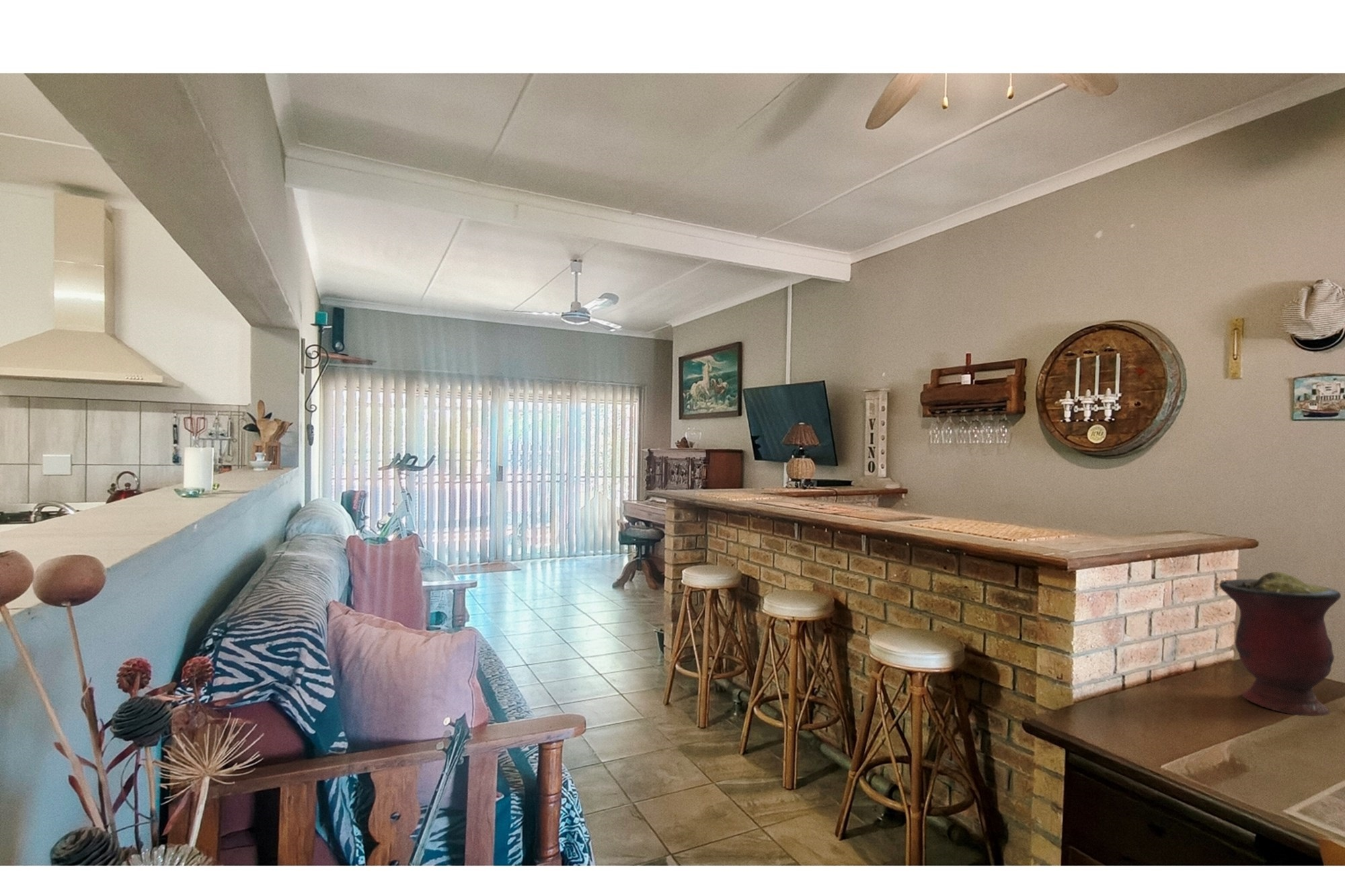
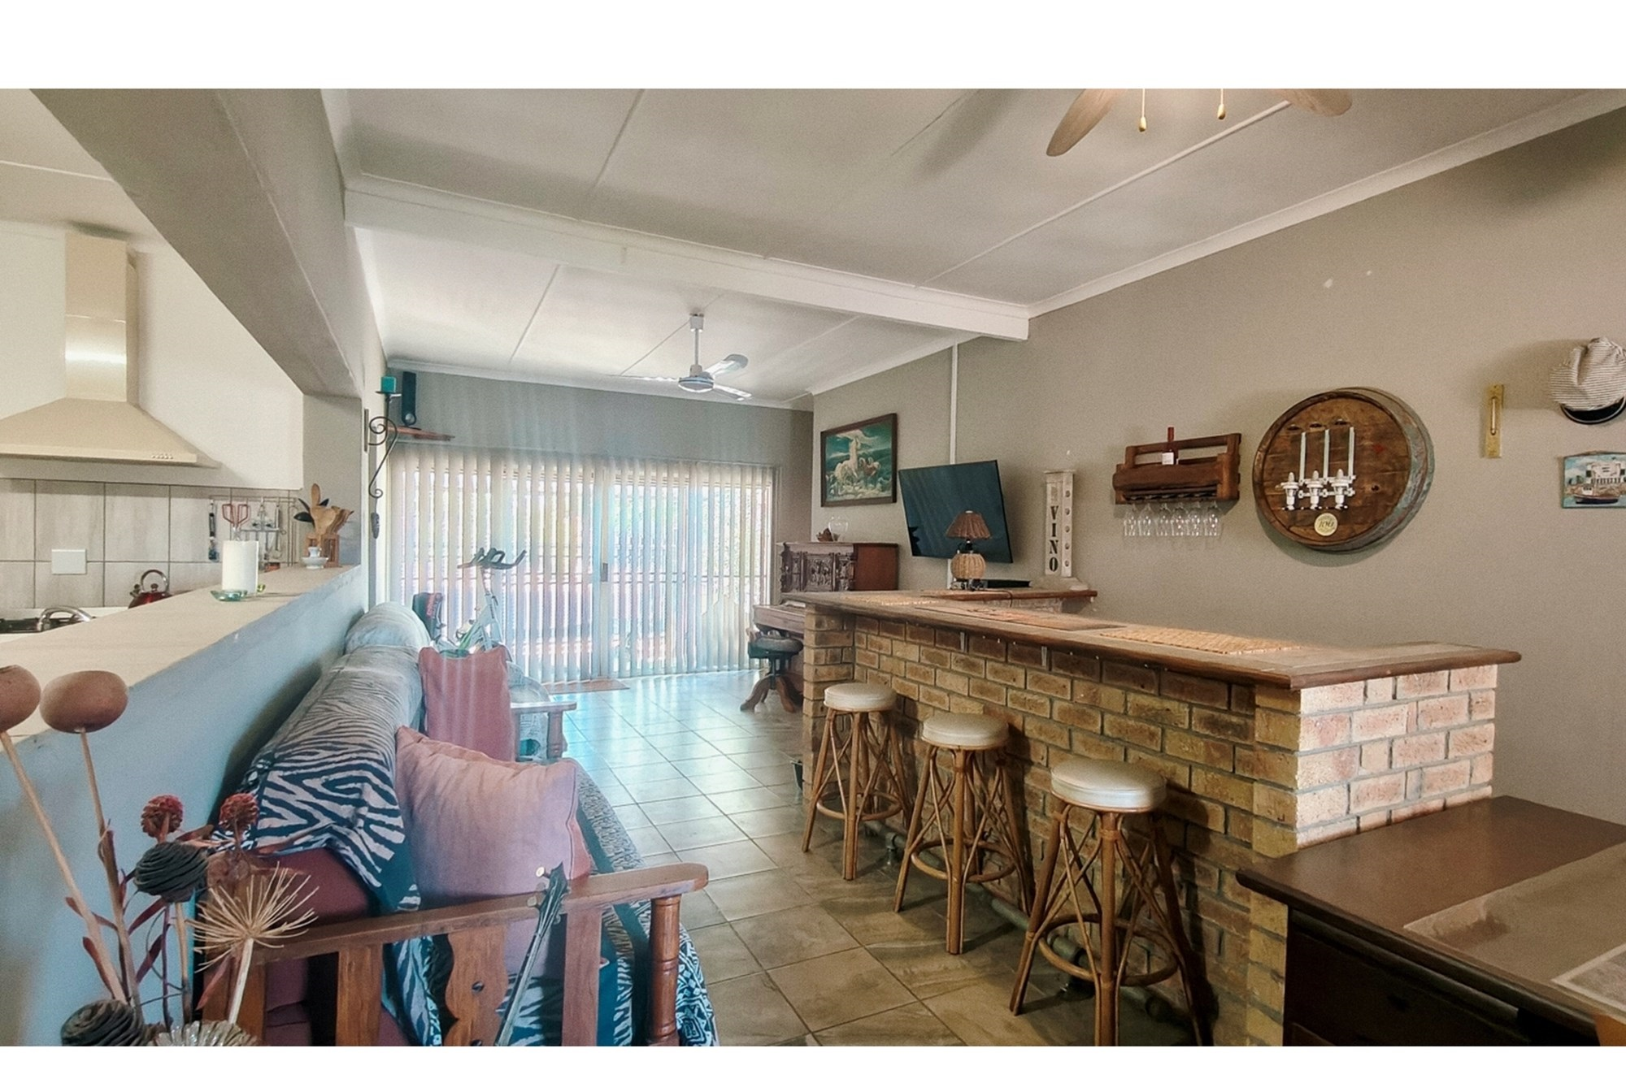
- vase (1276, 637)
